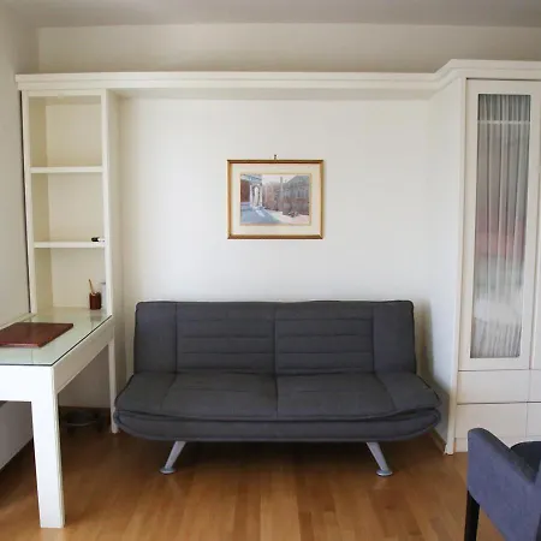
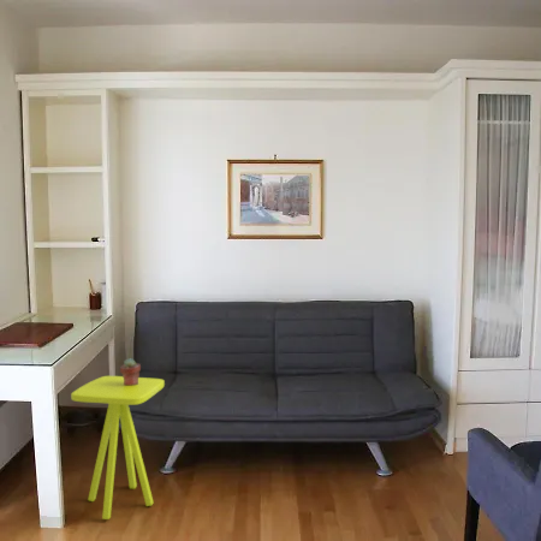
+ potted succulent (130, 370)
+ side table (124, 444)
